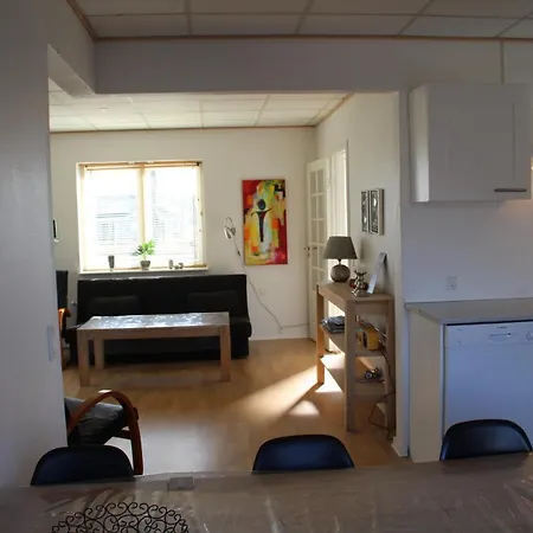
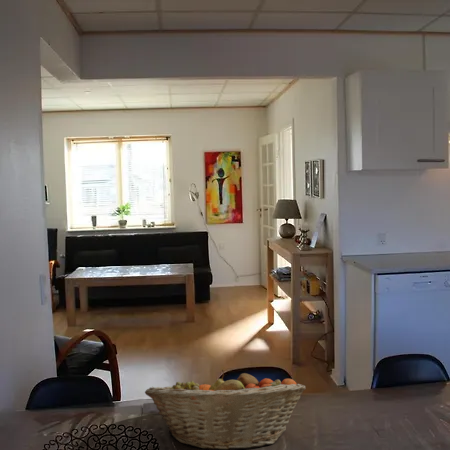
+ fruit basket (225, 401)
